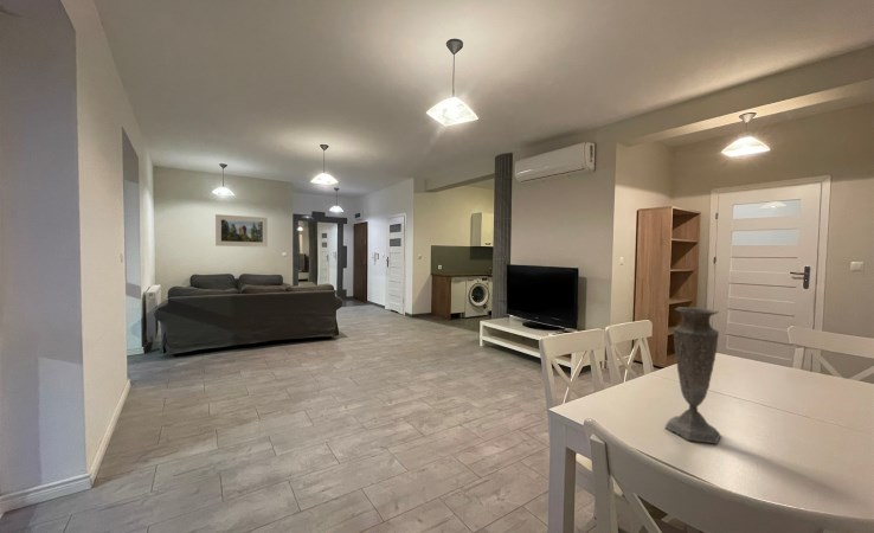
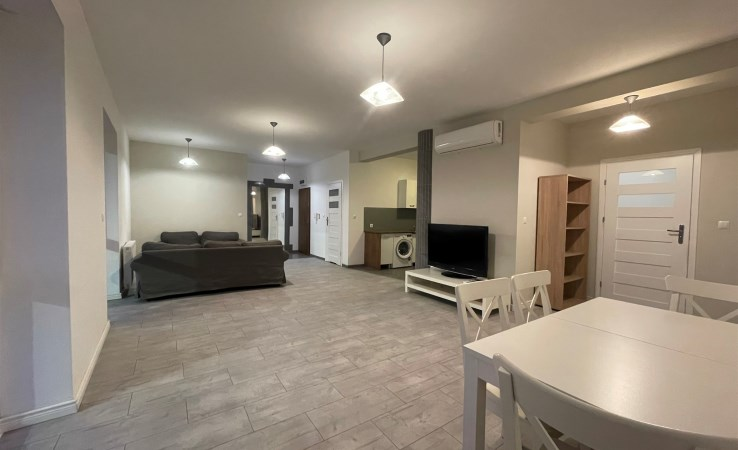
- vase (694, 371)
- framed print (242, 231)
